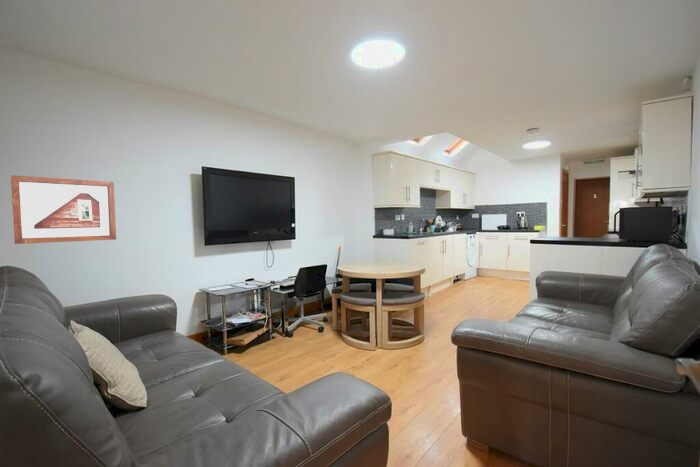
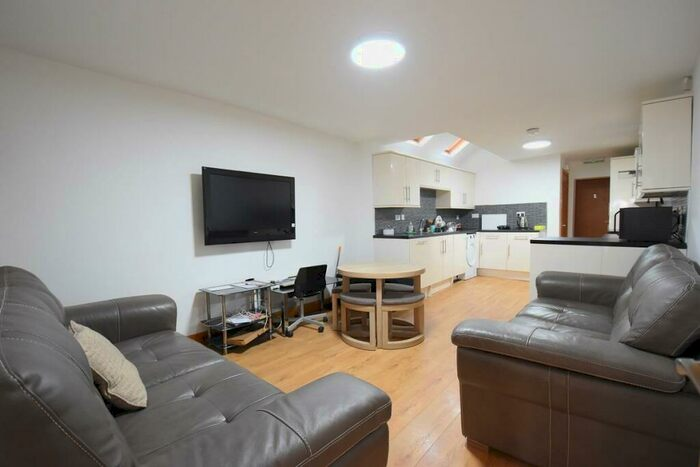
- picture frame (68, 210)
